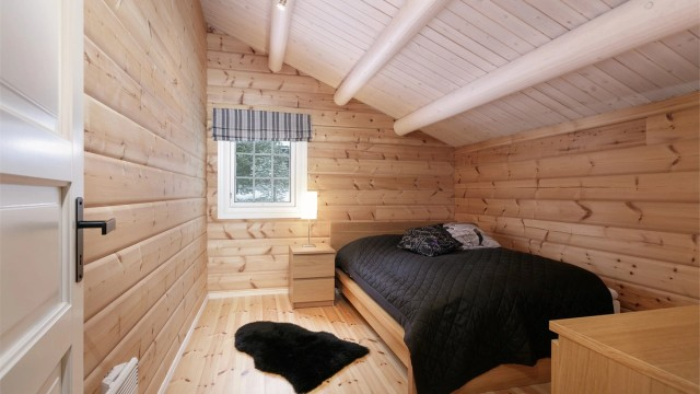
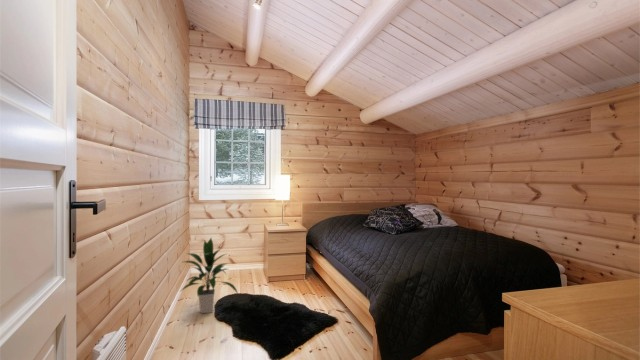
+ indoor plant (209, 275)
